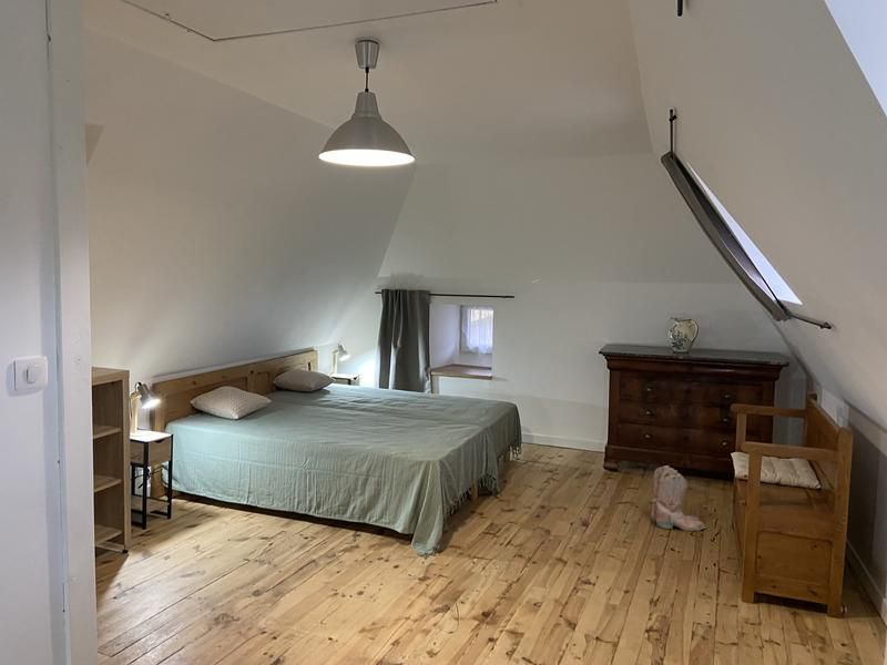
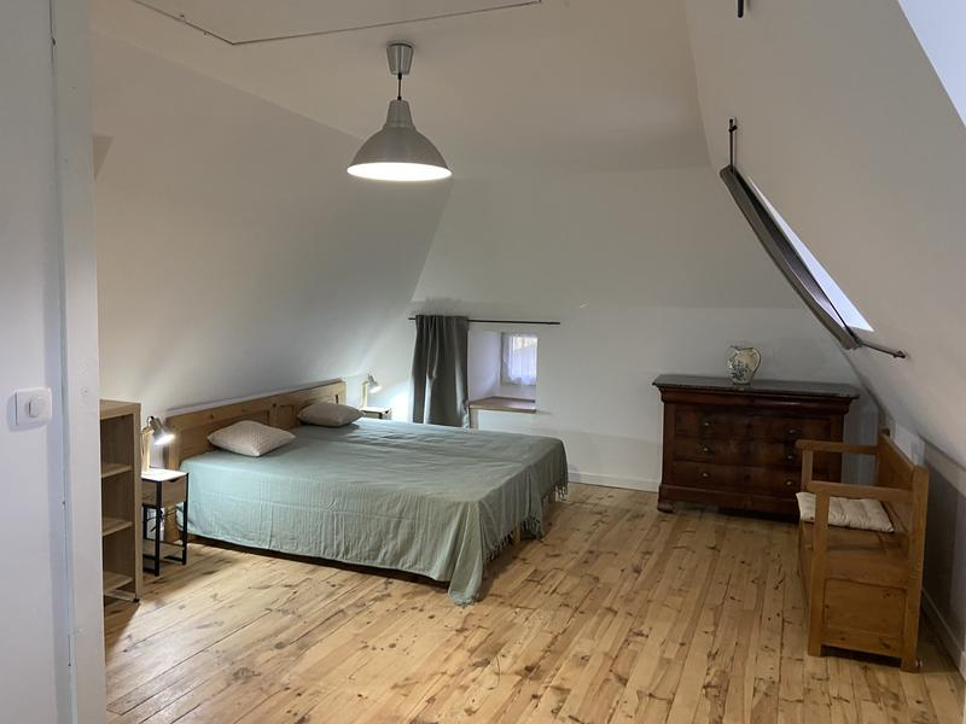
- boots (679, 497)
